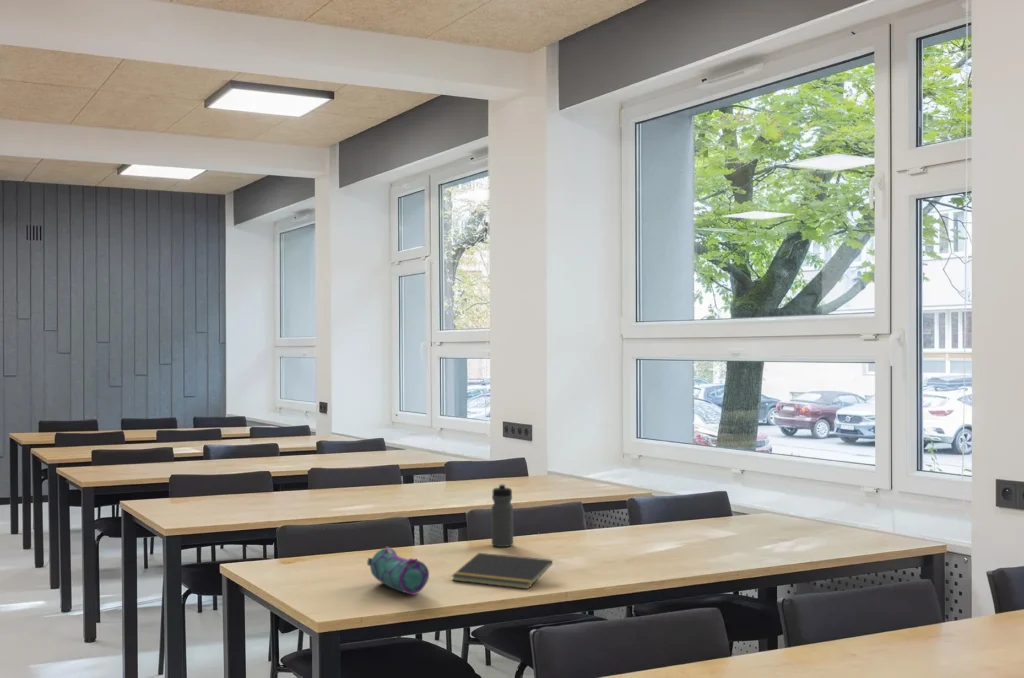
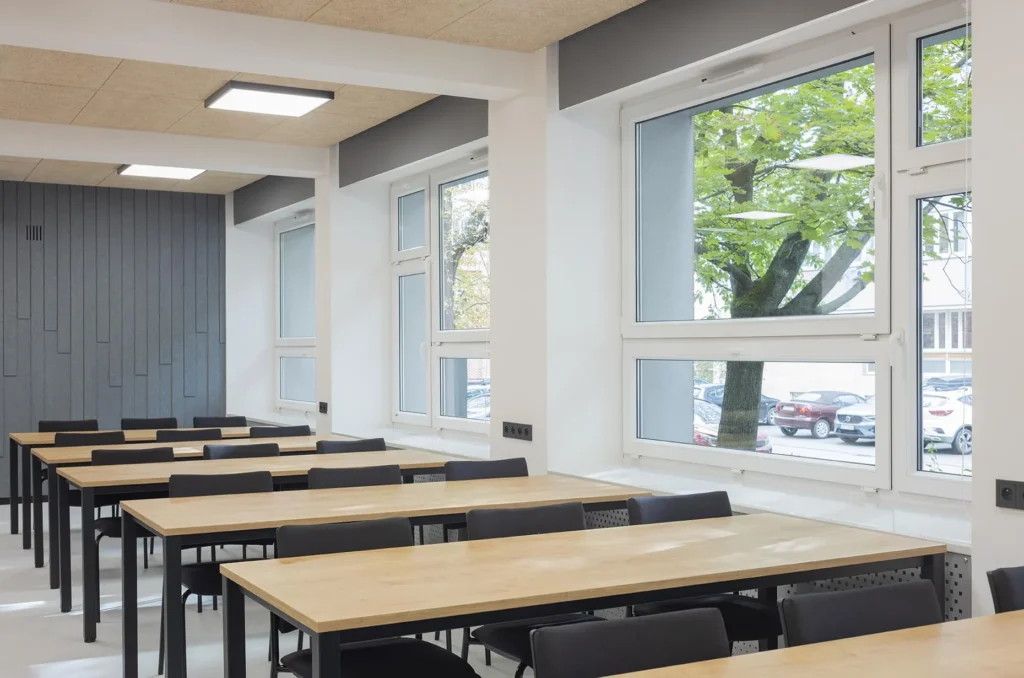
- water bottle (502, 514)
- pencil case (398, 569)
- notepad (502, 570)
